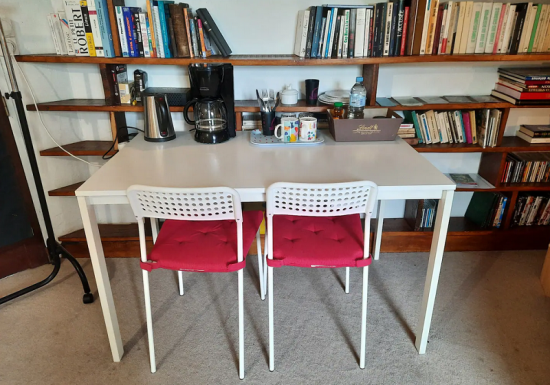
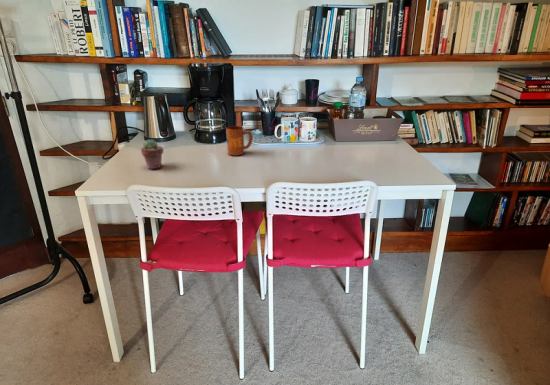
+ mug (239, 140)
+ potted succulent (152, 153)
